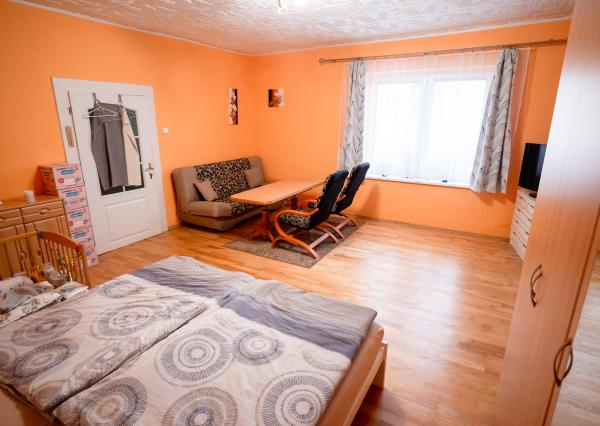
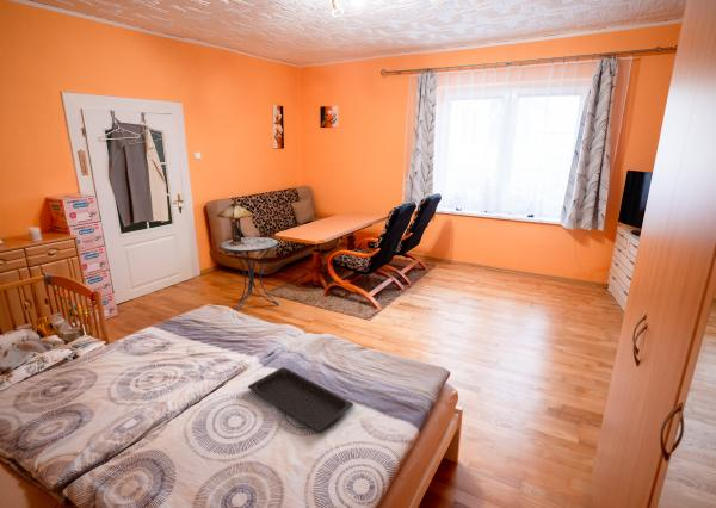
+ table lamp (235, 222)
+ serving tray (298, 397)
+ side table (251, 274)
